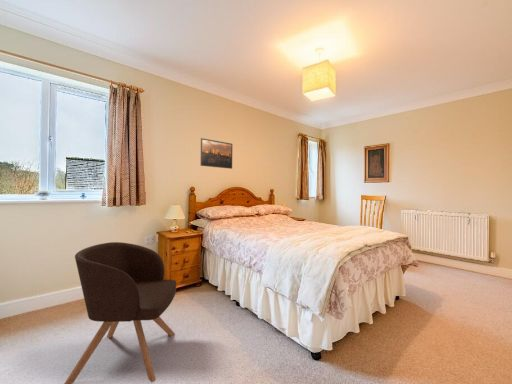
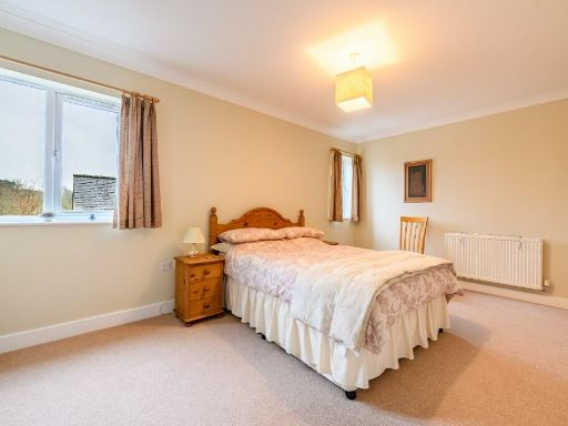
- armchair (129, 300)
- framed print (217, 154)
